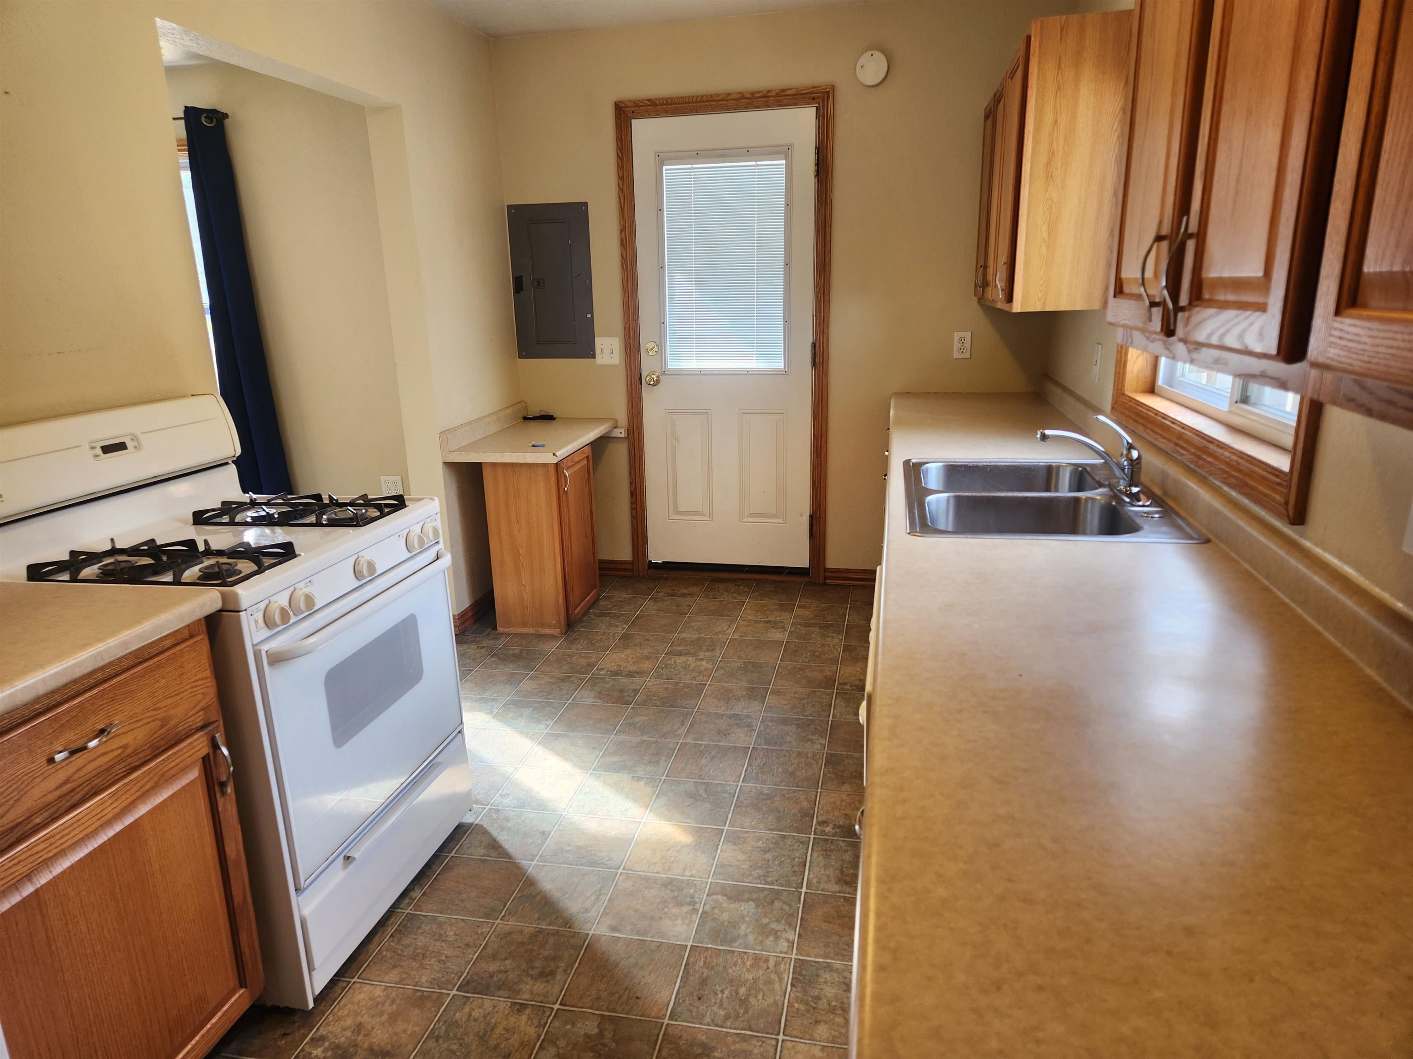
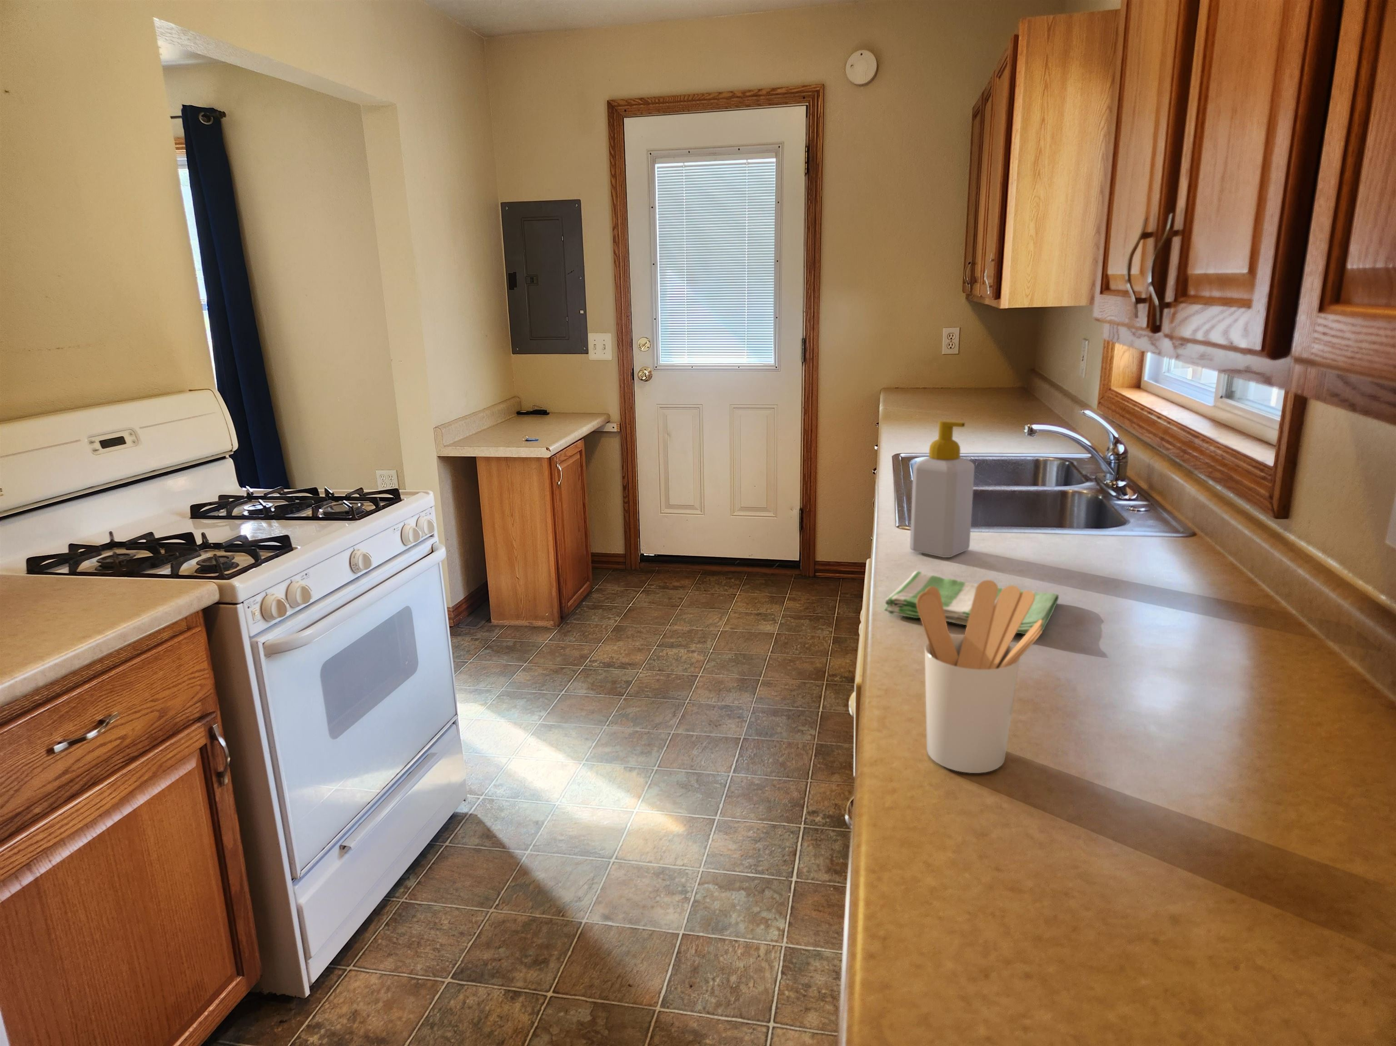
+ utensil holder (979, 670)
+ soap bottle (942, 487)
+ dish towel (972, 600)
